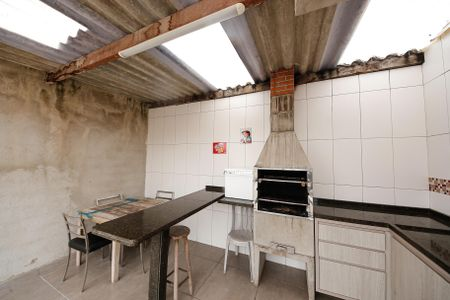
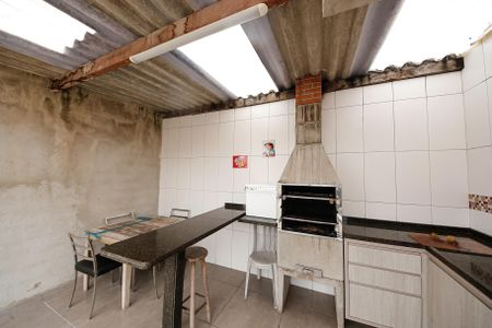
+ cutting board (449, 239)
